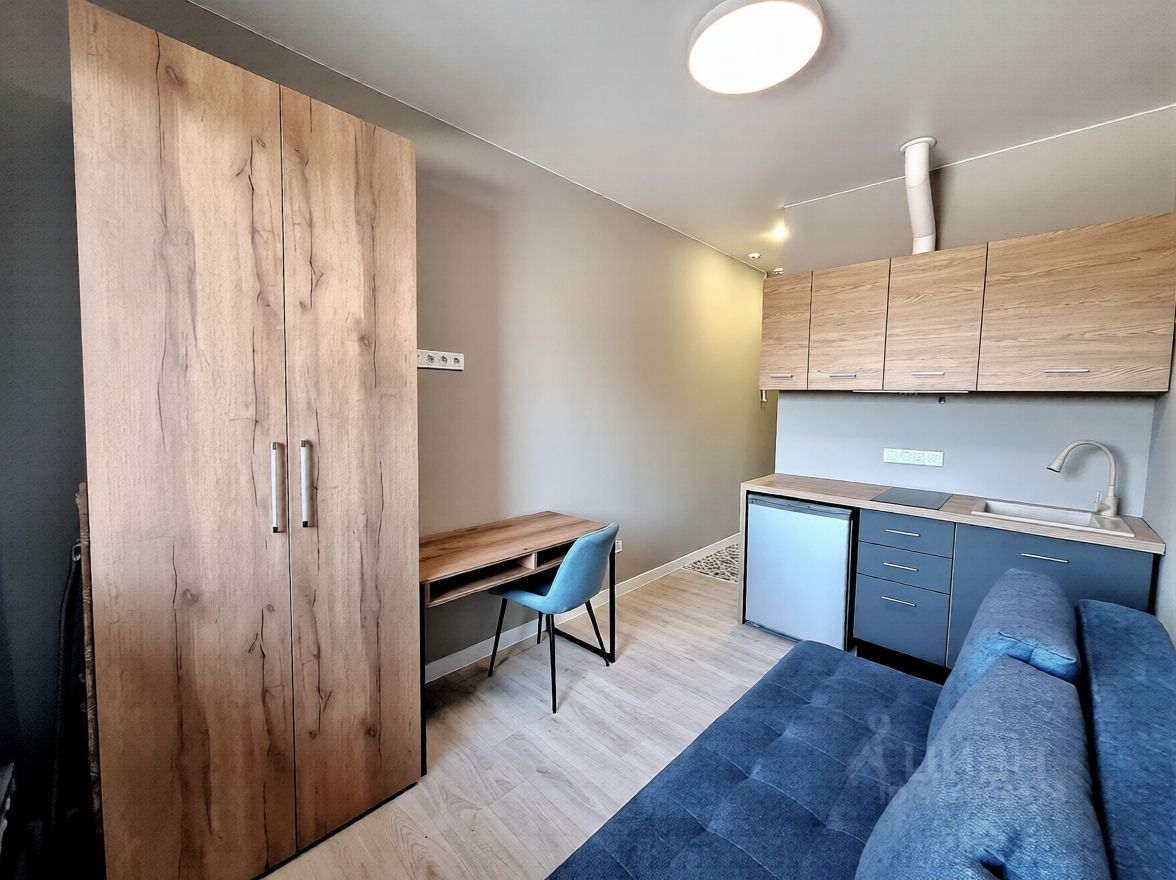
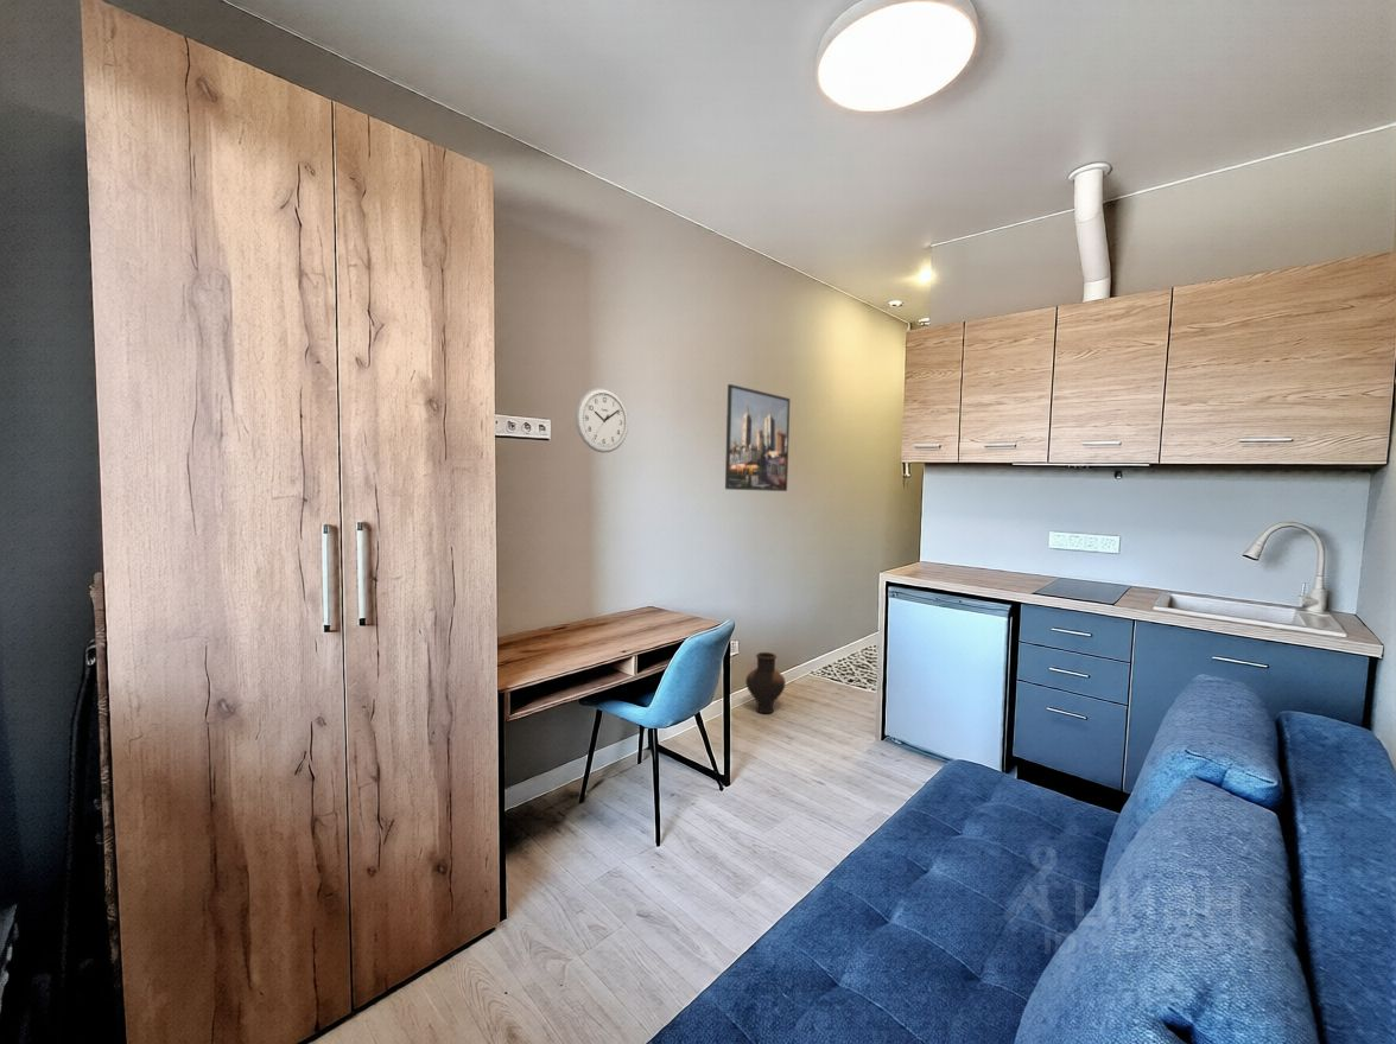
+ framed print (759, 441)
+ vase (764, 682)
+ wall clock (603, 420)
